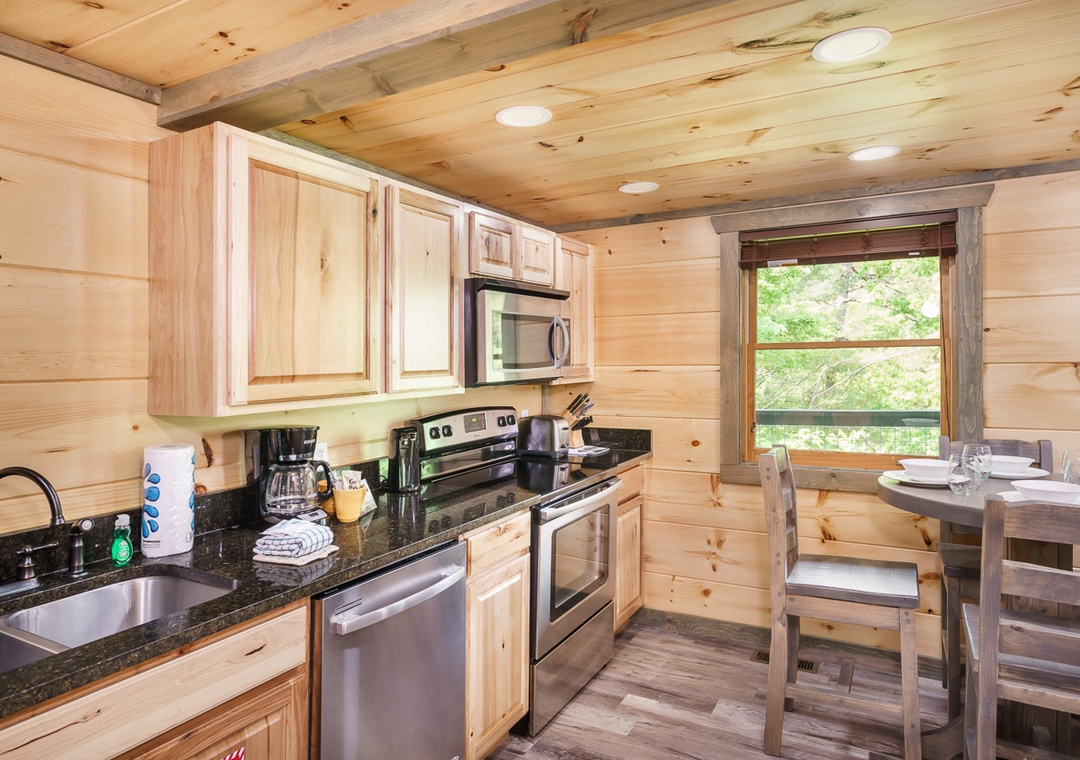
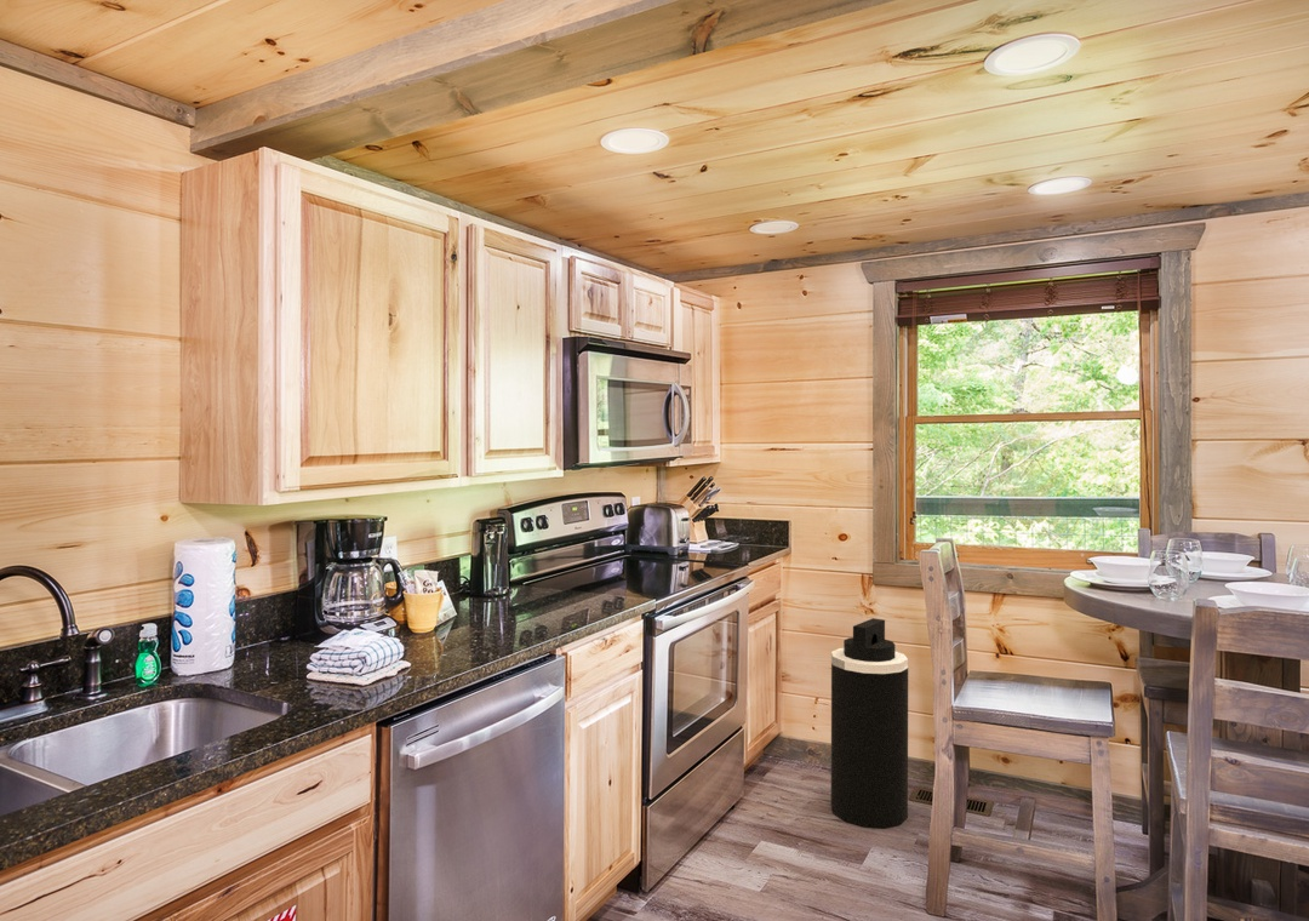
+ trash can (868, 716)
